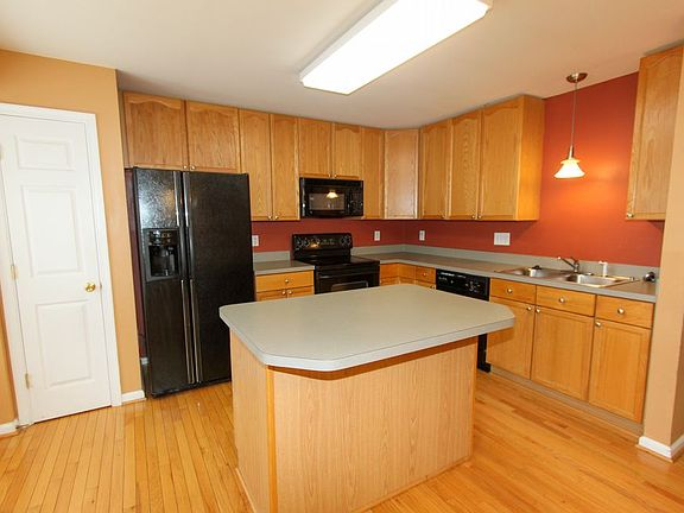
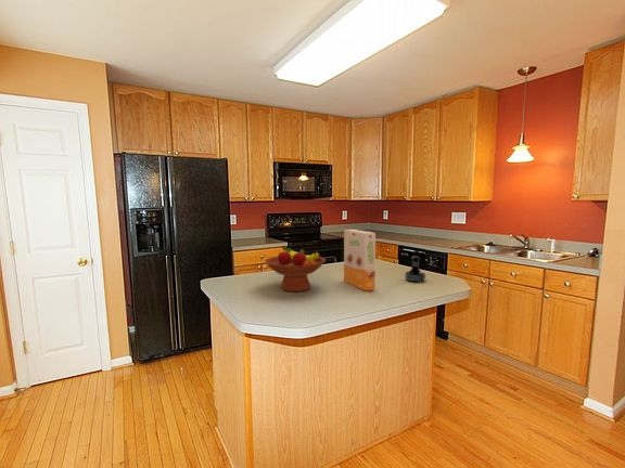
+ fruit bowl (295, 268)
+ tequila bottle (414, 268)
+ cereal box (358, 258)
